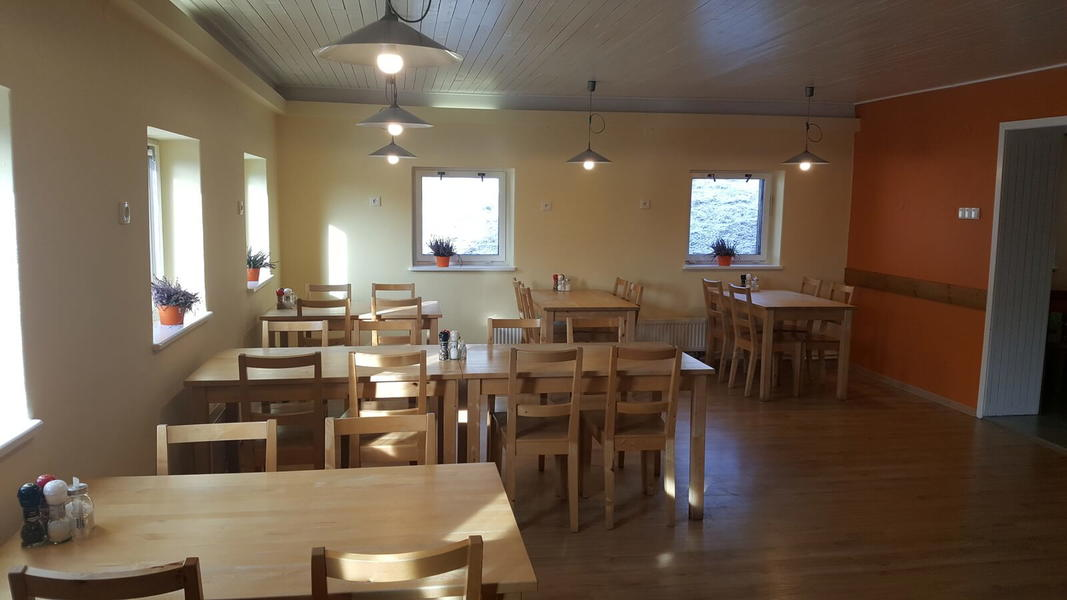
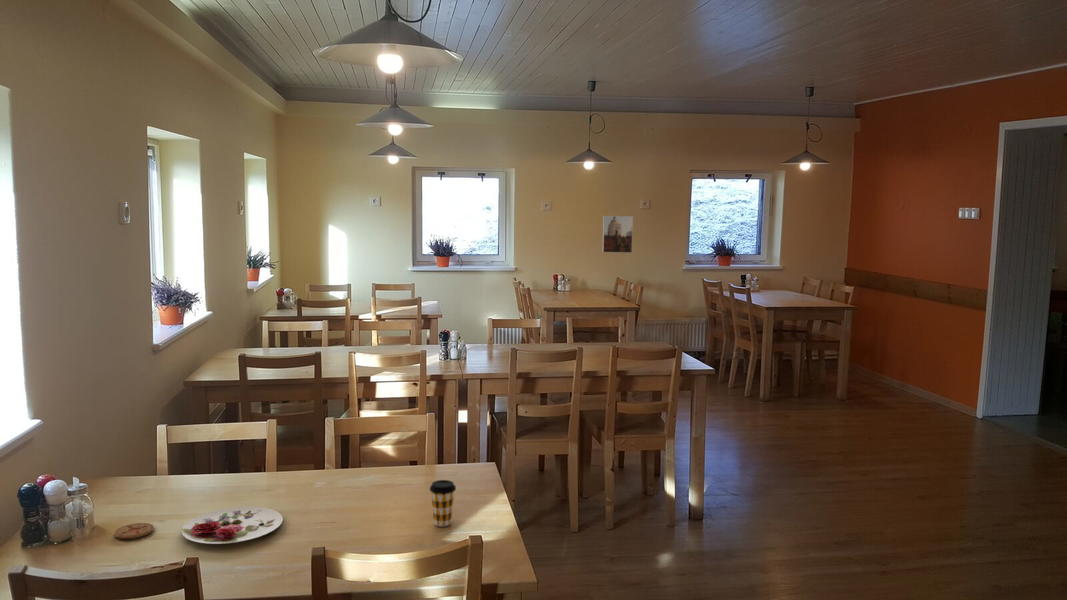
+ coaster (134, 530)
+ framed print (617, 234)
+ plate (233, 523)
+ coffee cup (442, 503)
